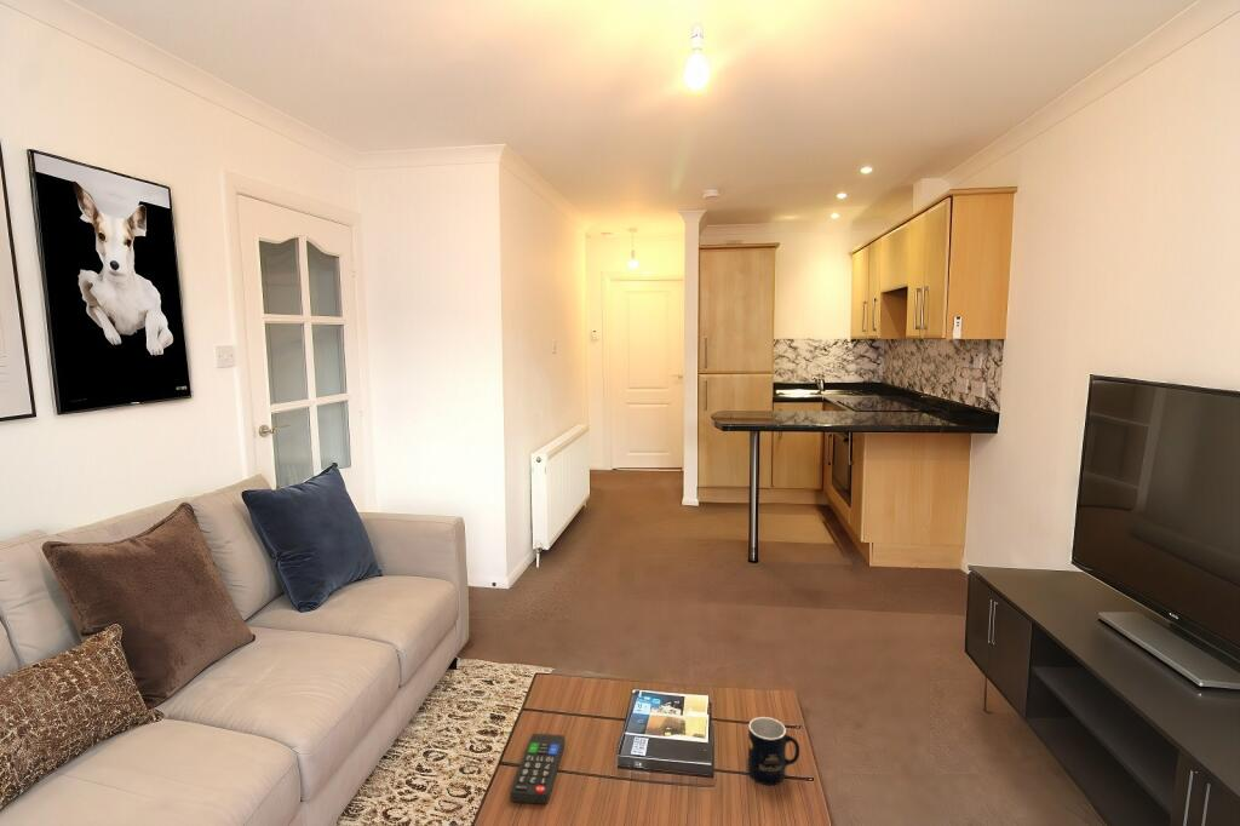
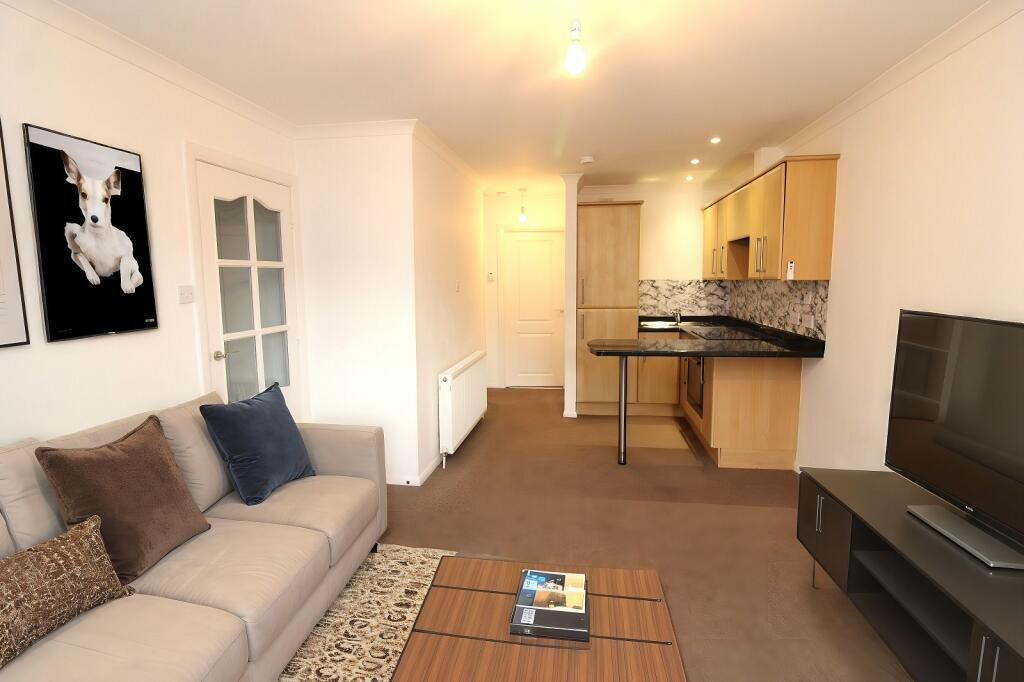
- mug (773, 748)
- remote control (539, 765)
